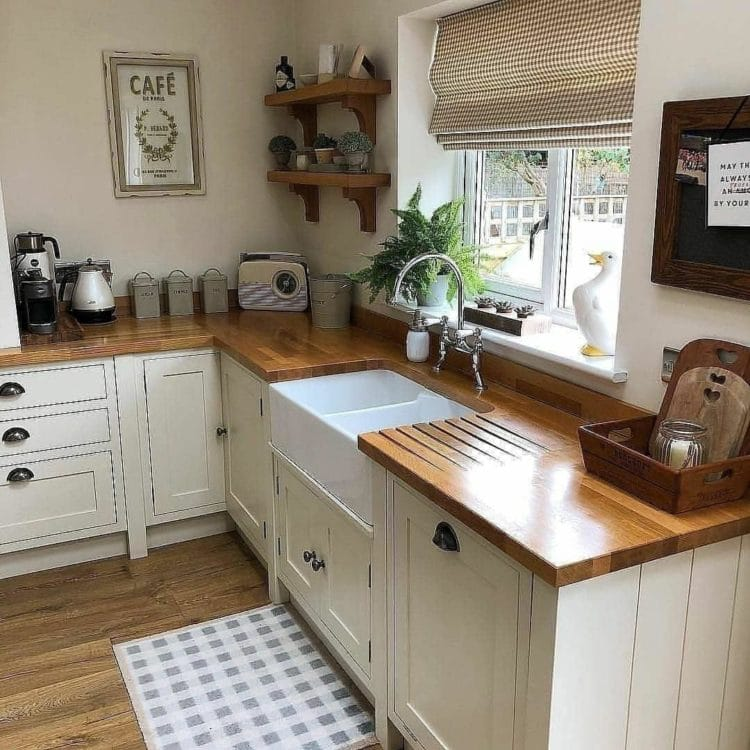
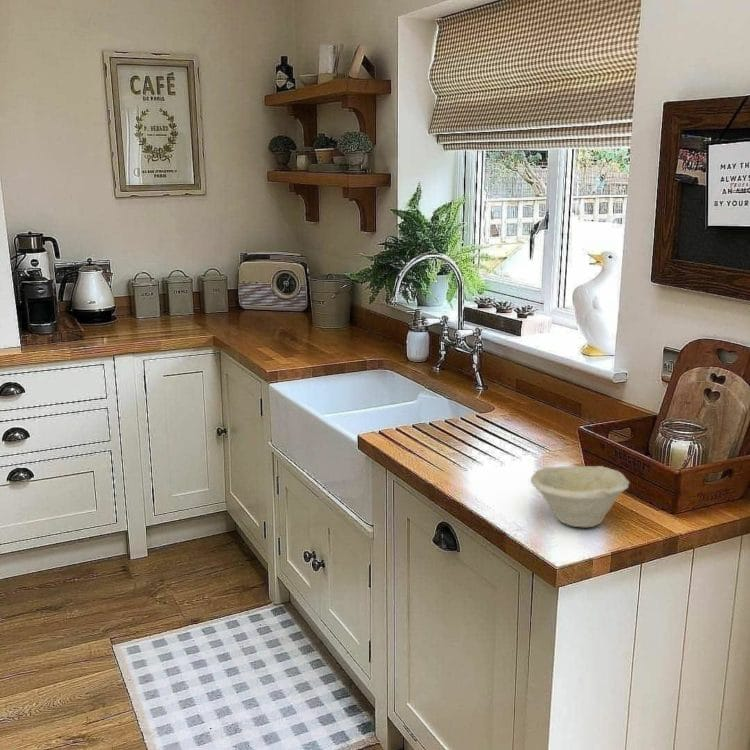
+ bowl (577, 497)
